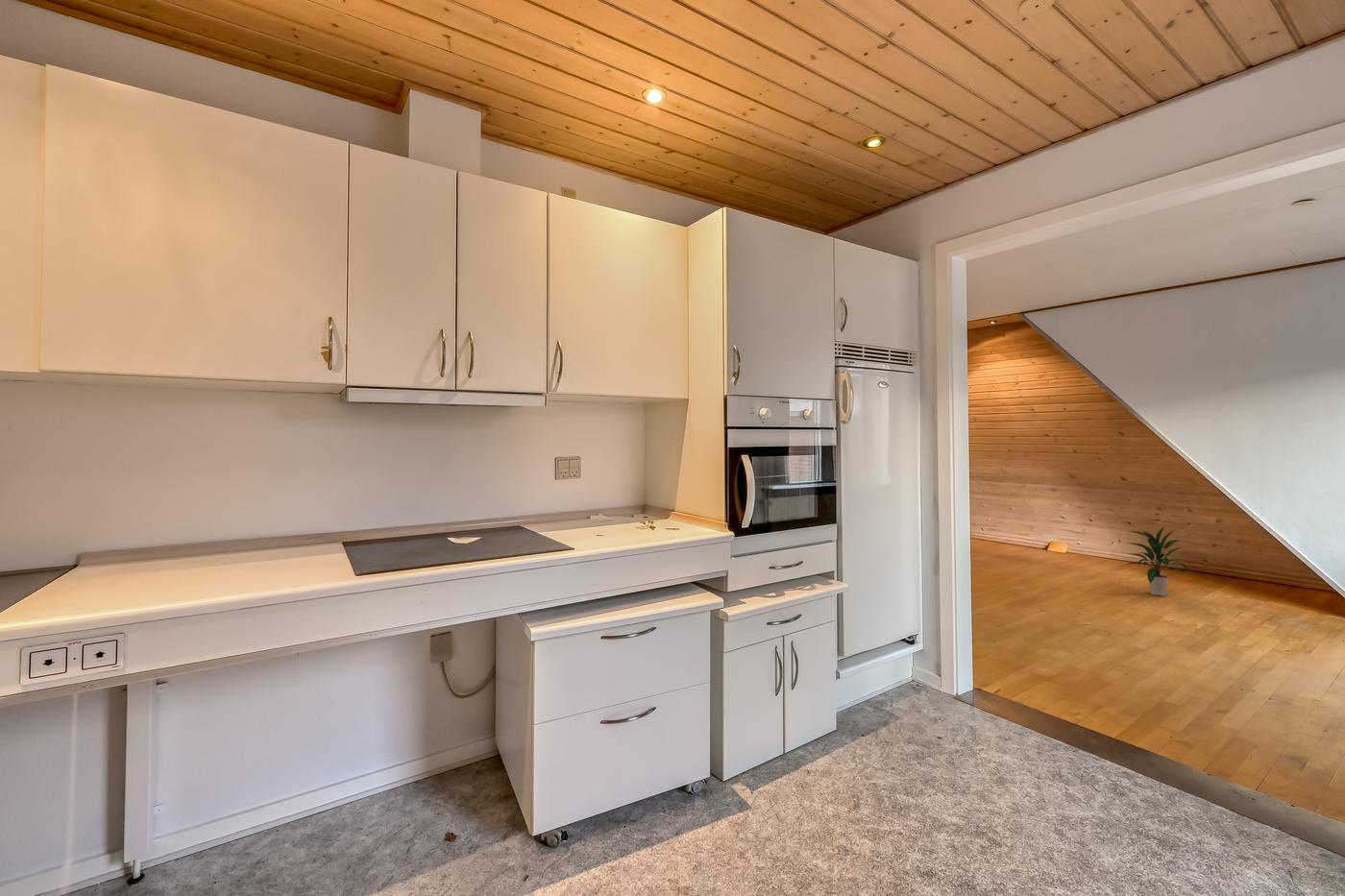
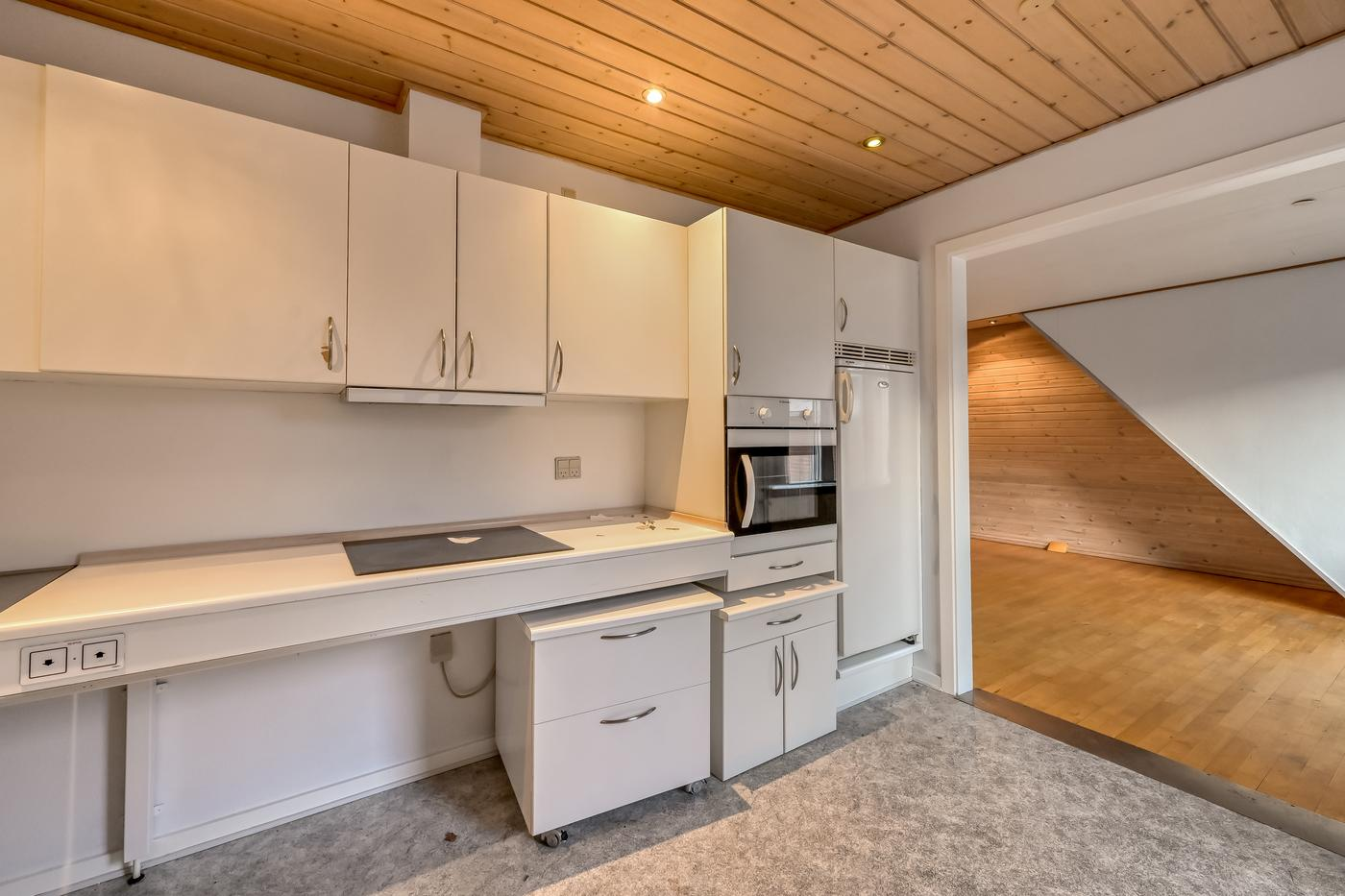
- indoor plant (1156, 560)
